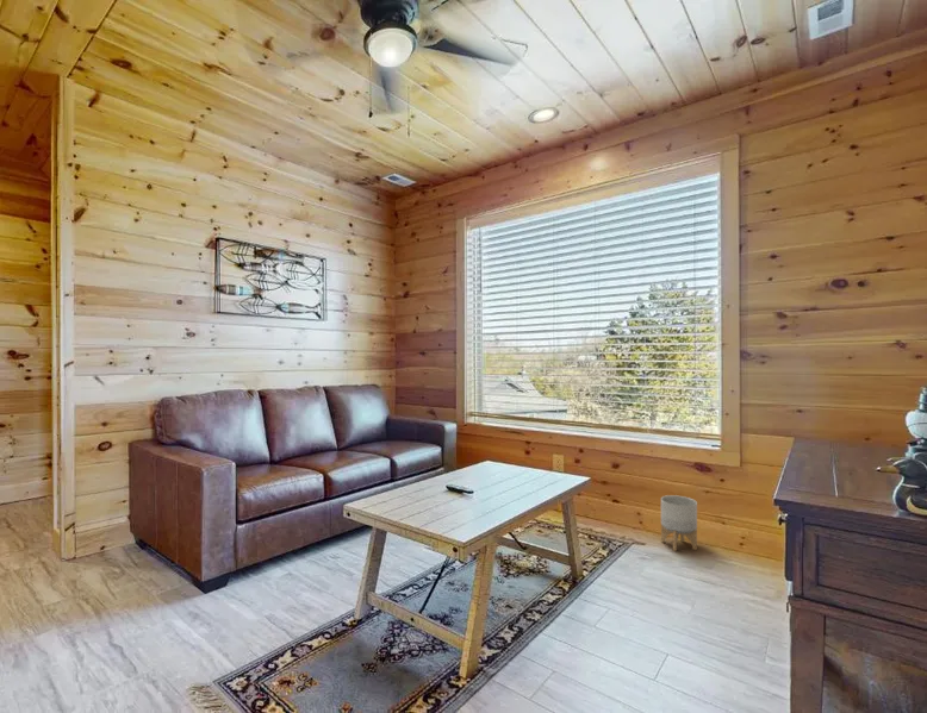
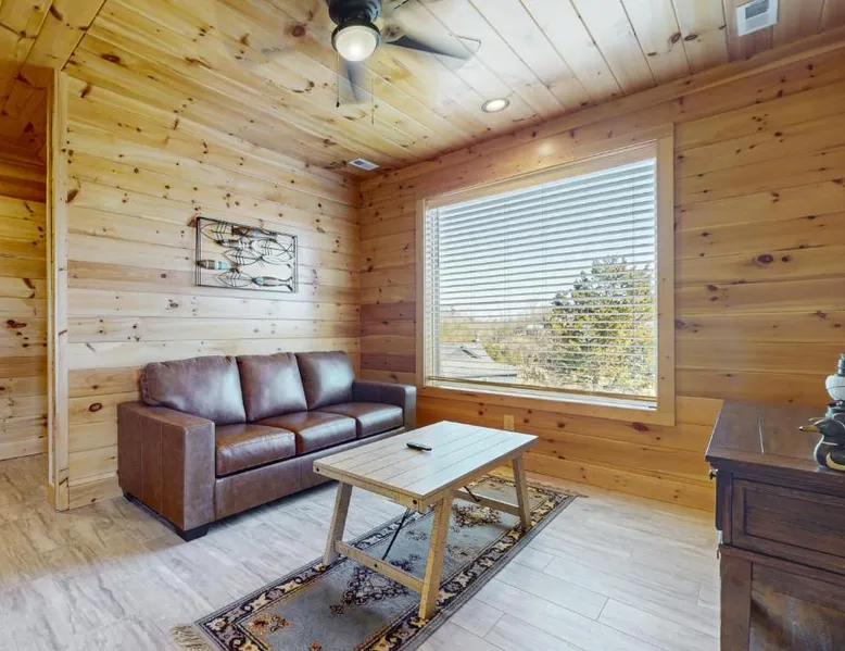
- planter (678, 523)
